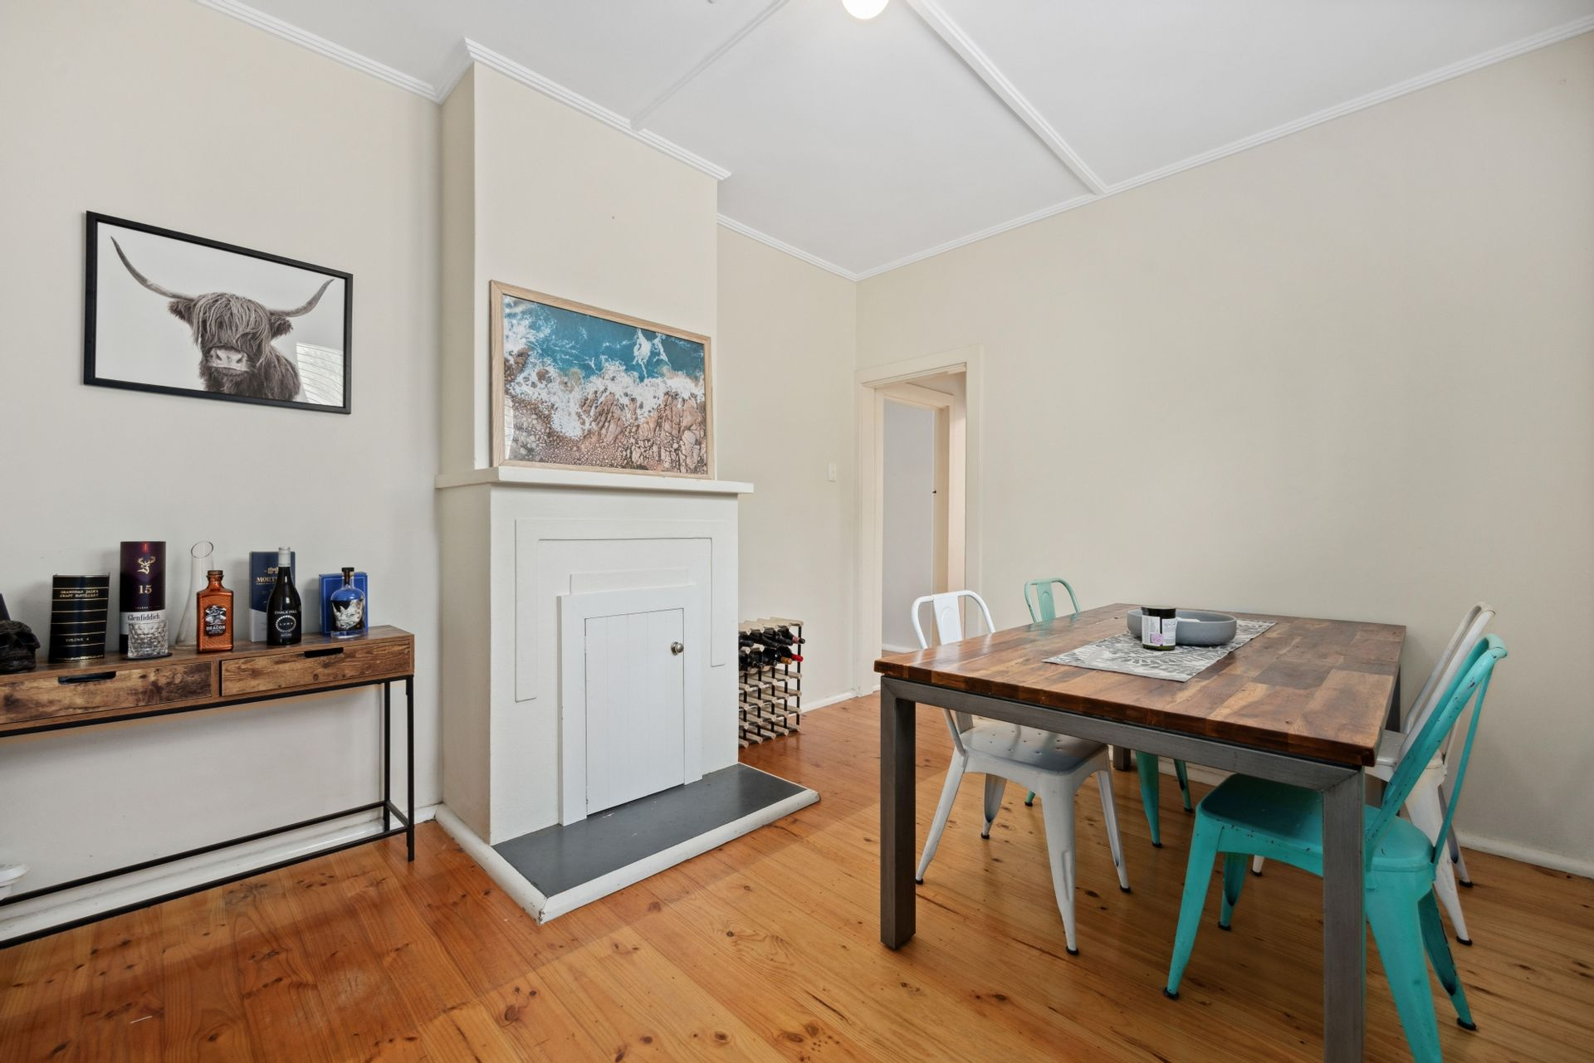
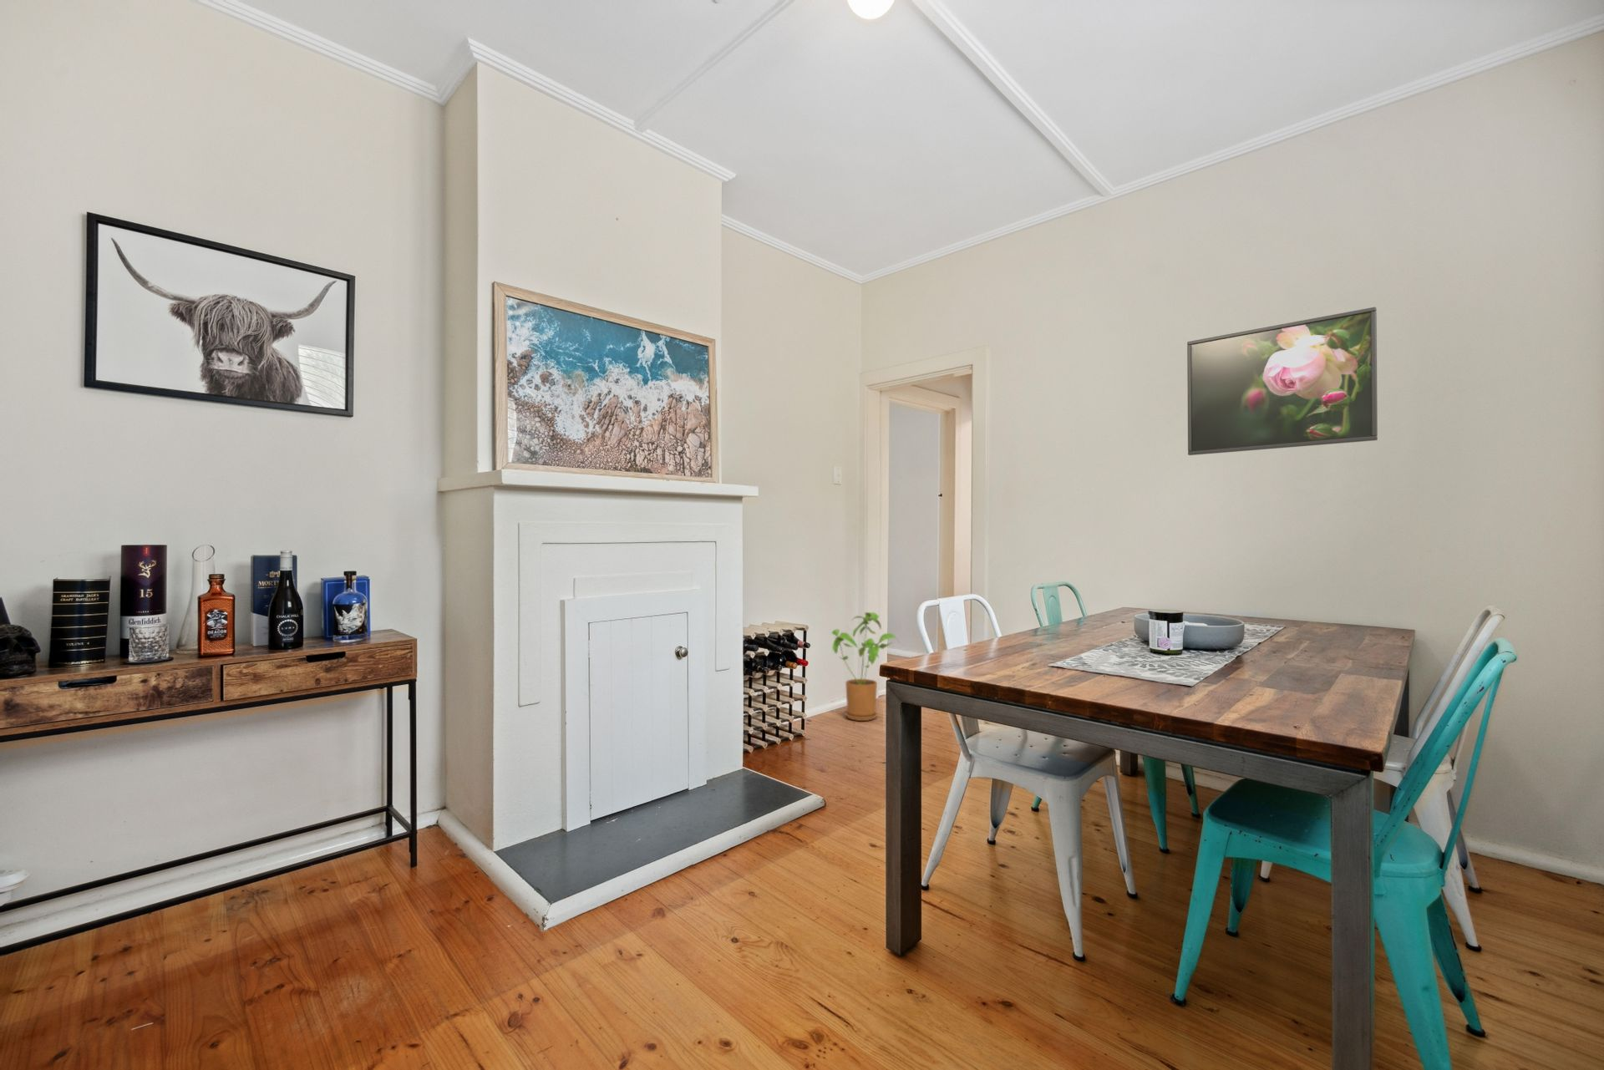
+ house plant (866, 665)
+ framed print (1274, 387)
